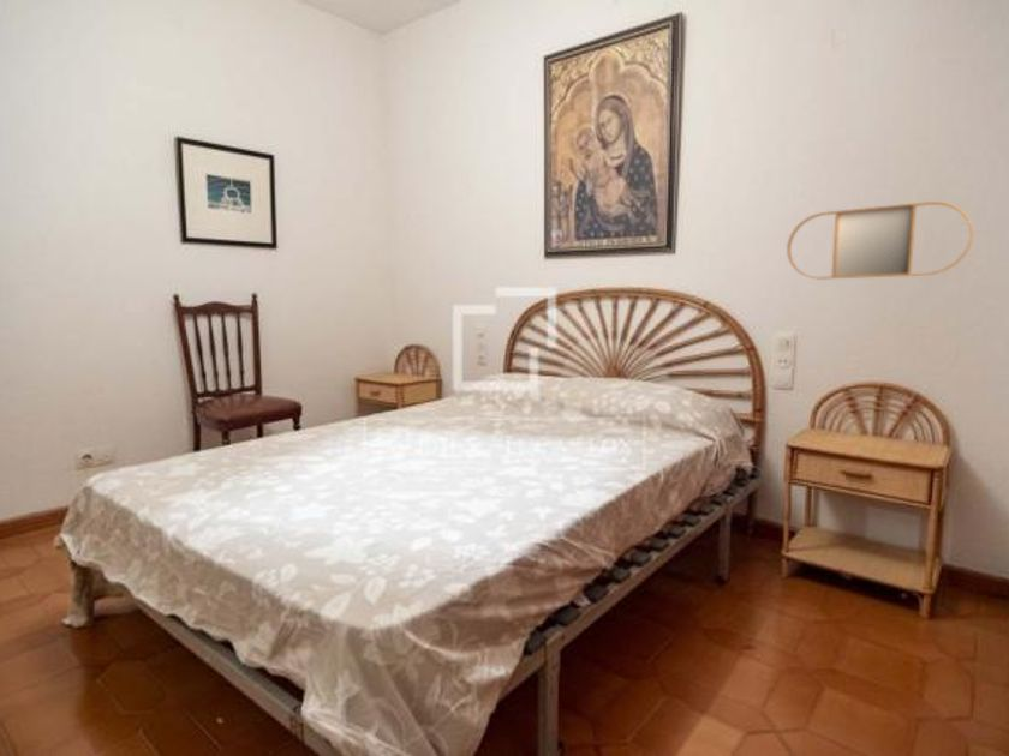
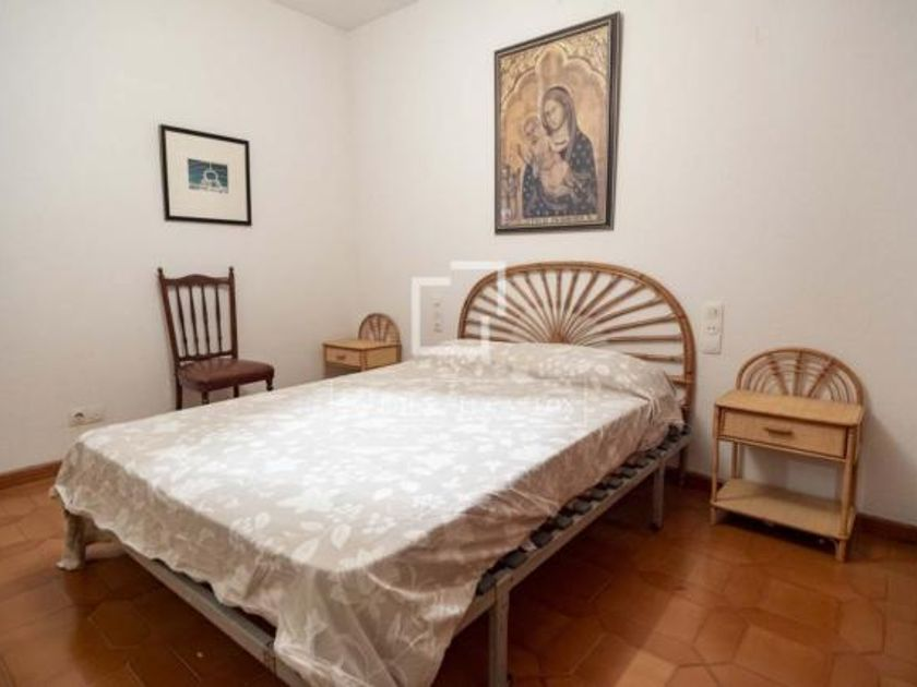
- home mirror (872, 242)
